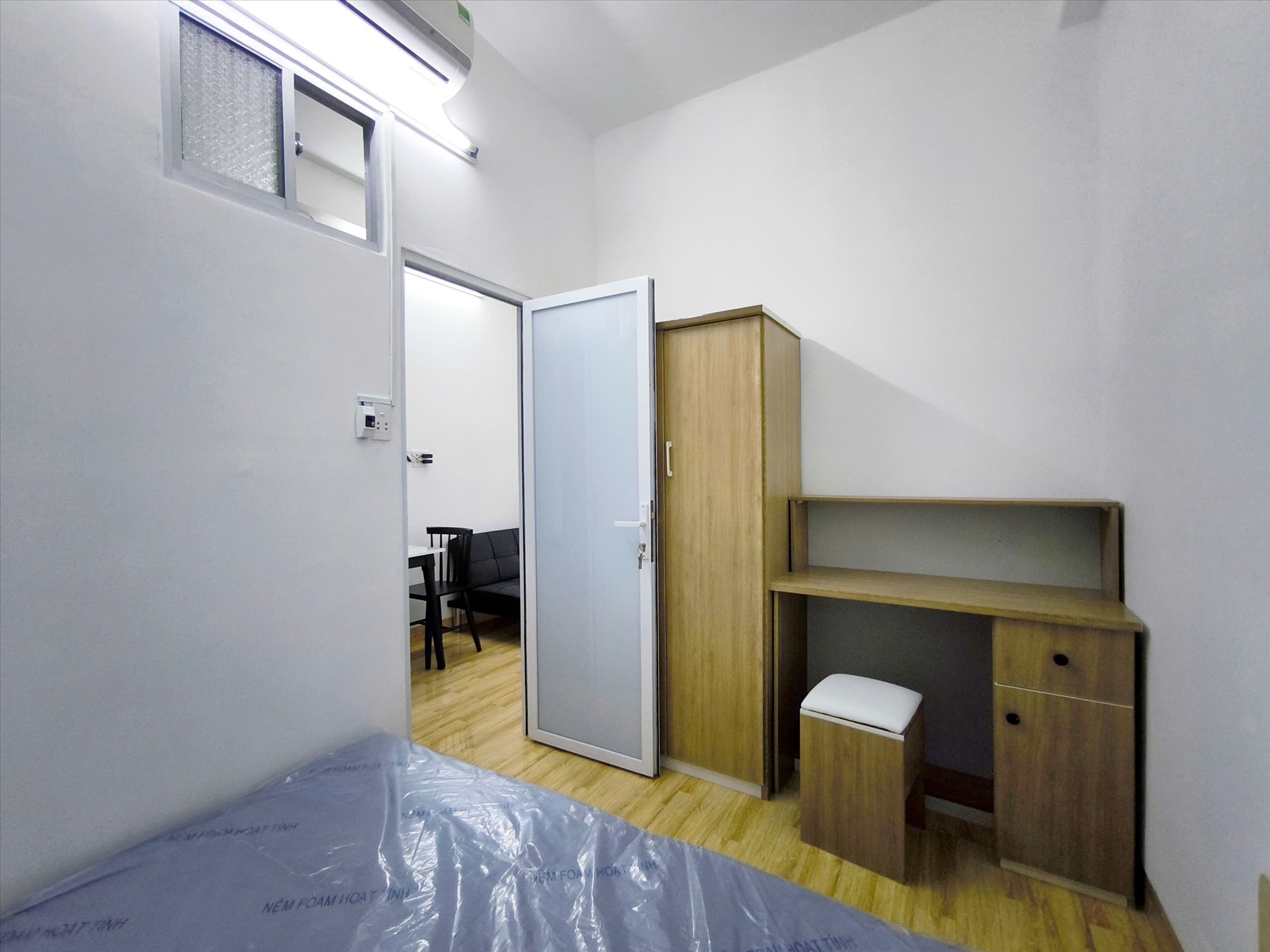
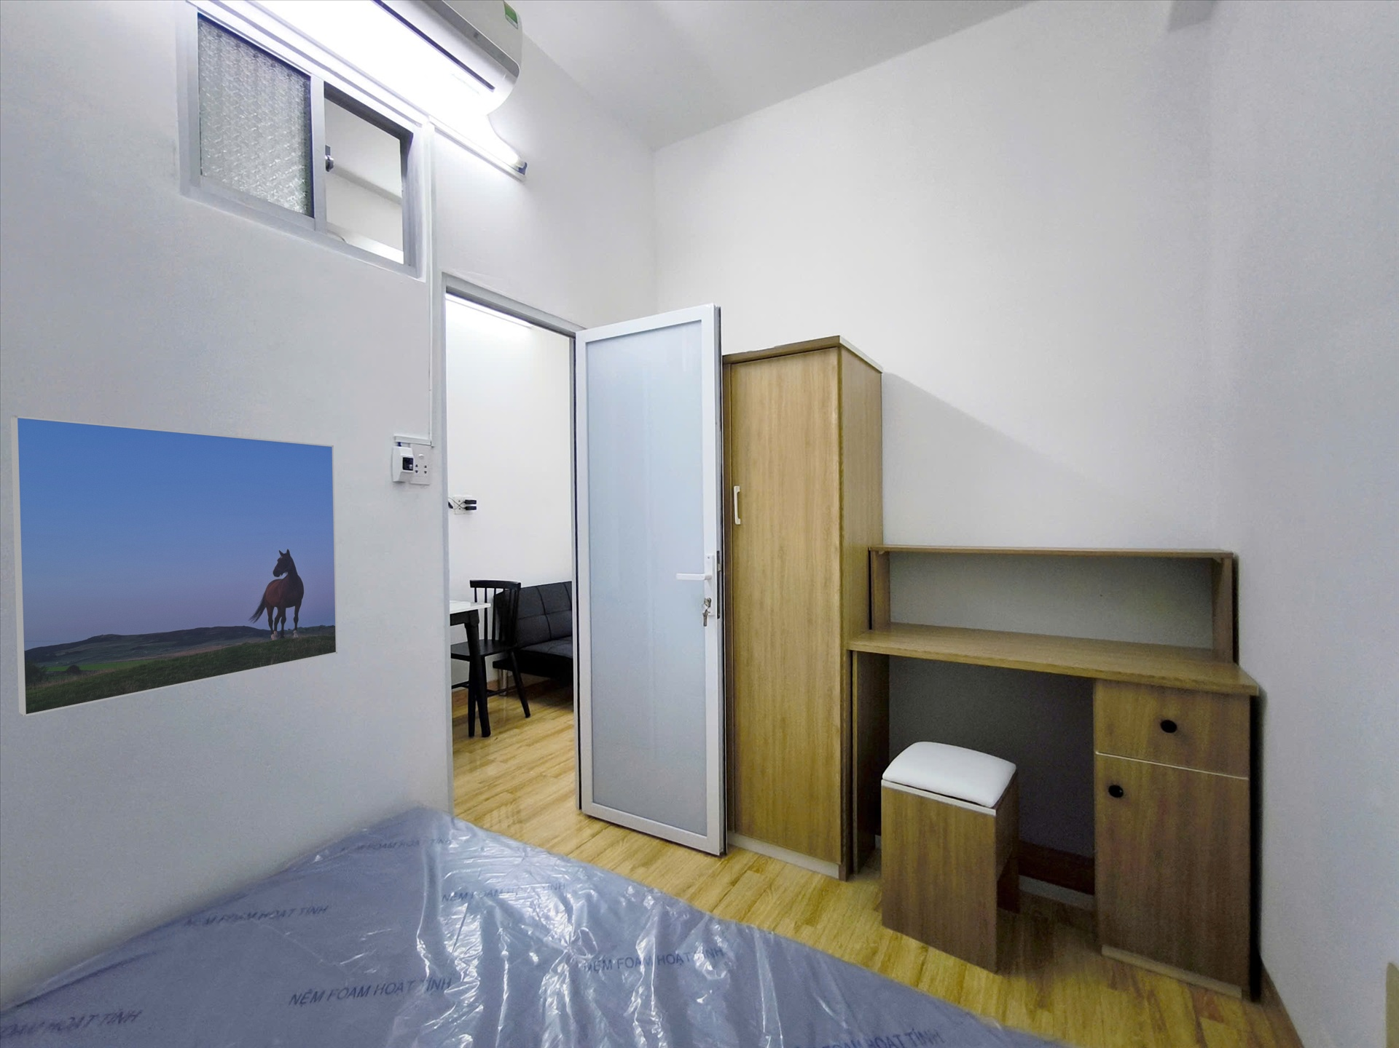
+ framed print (204, 556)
